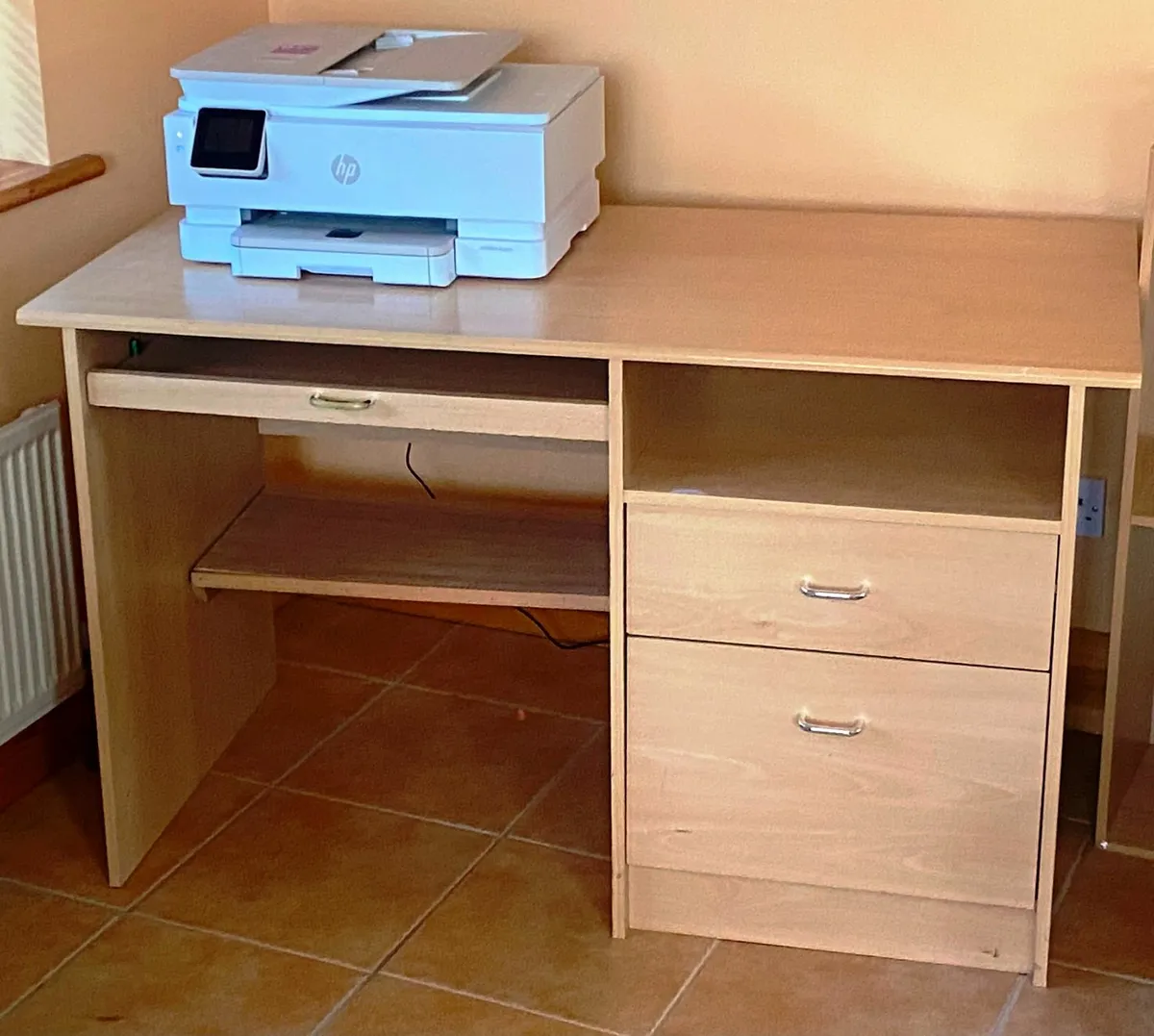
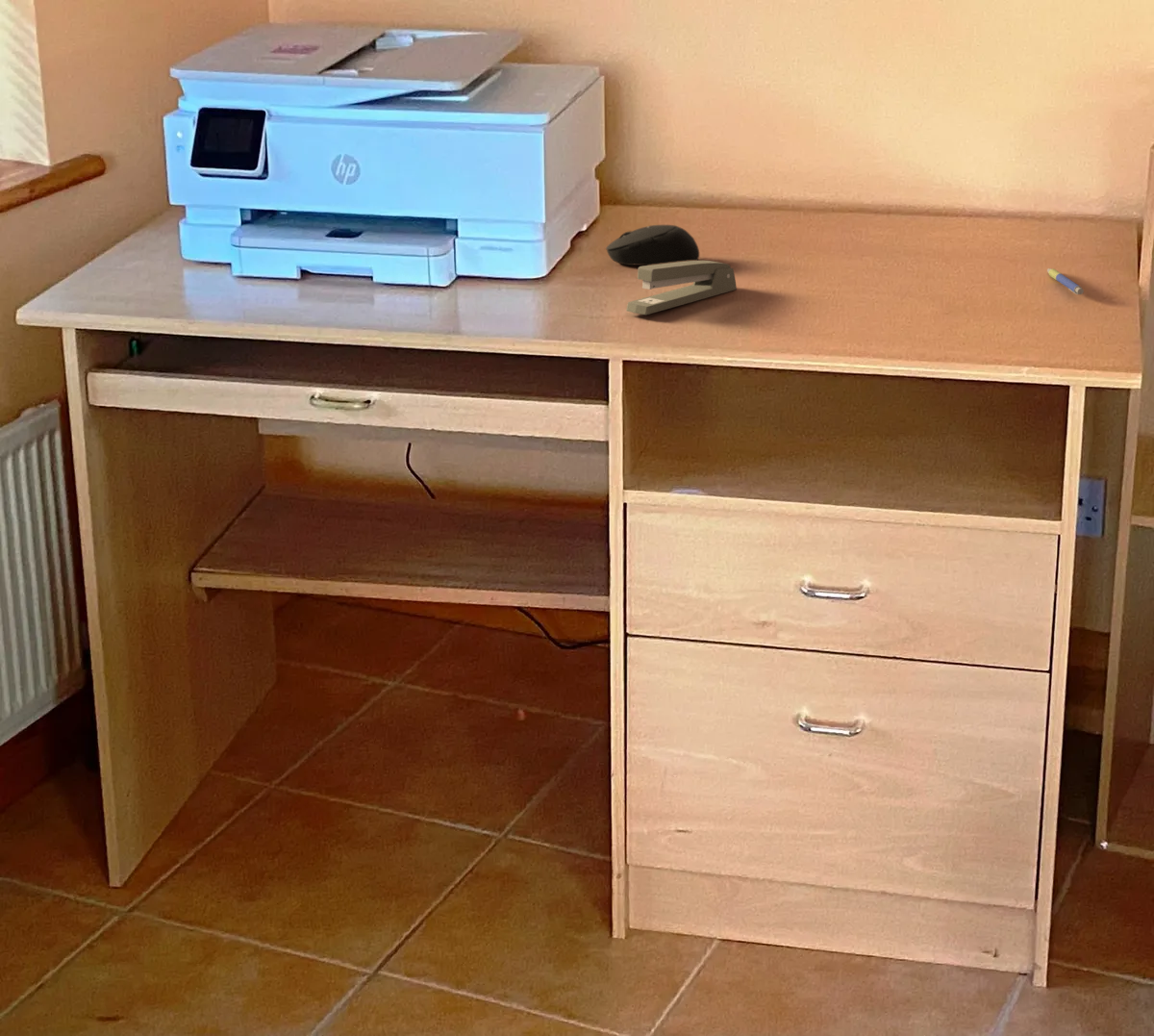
+ pen (1064, 280)
+ stapler (682, 279)
+ computer mouse (652, 243)
